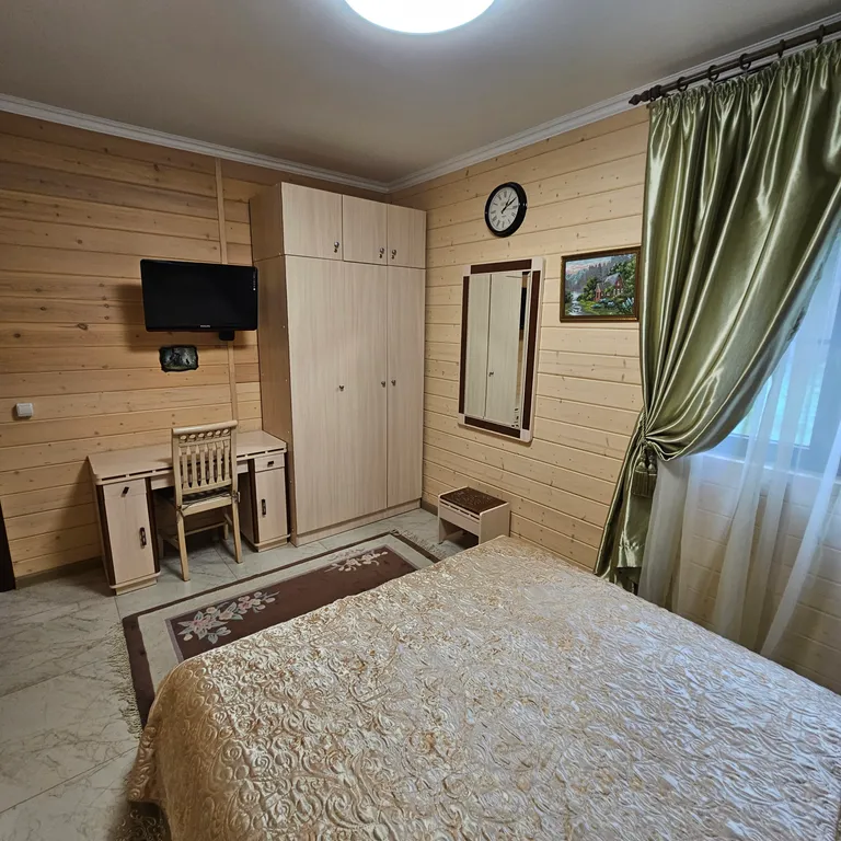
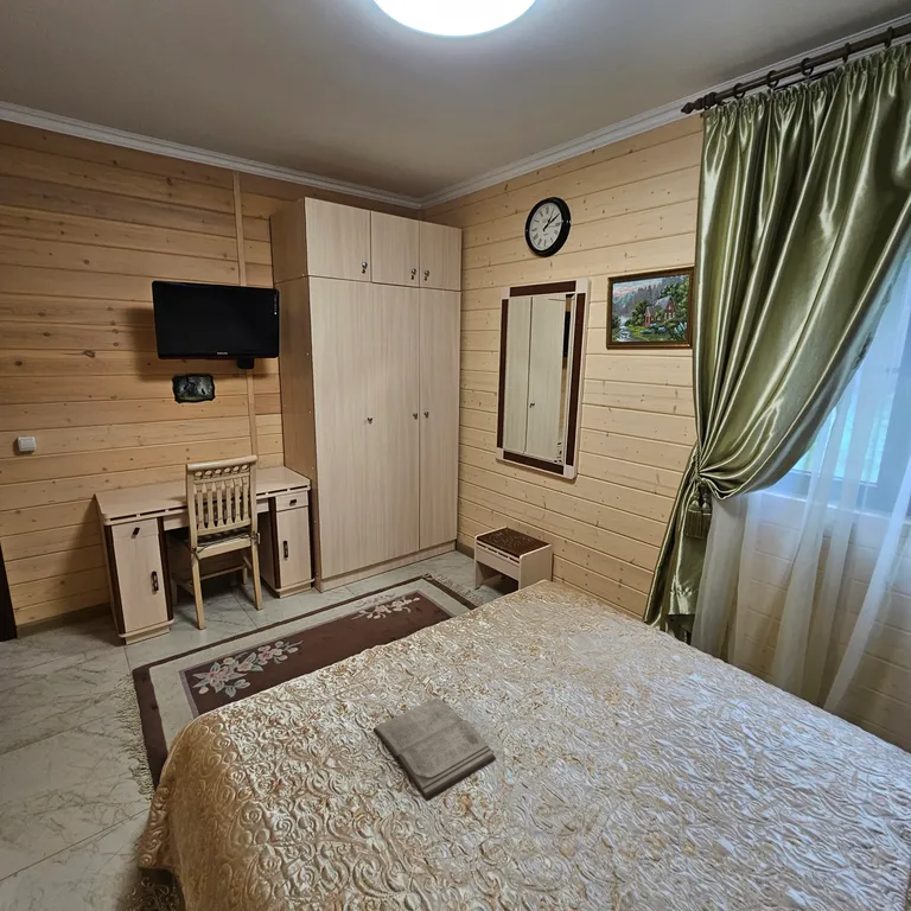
+ diary (432, 738)
